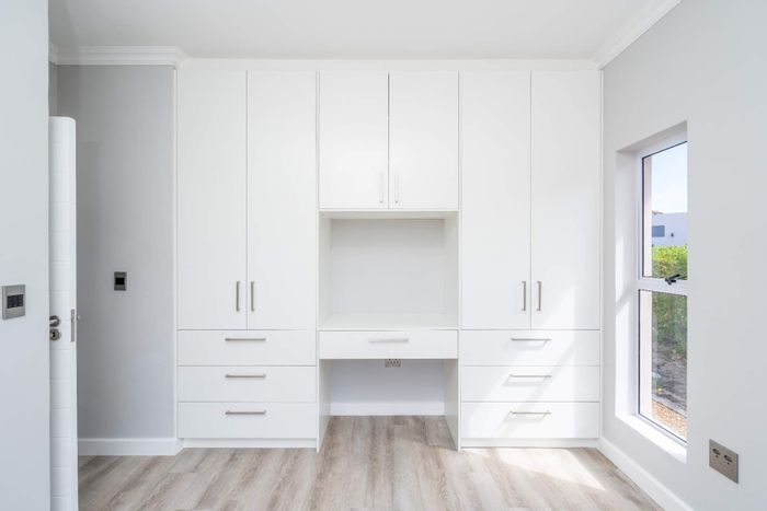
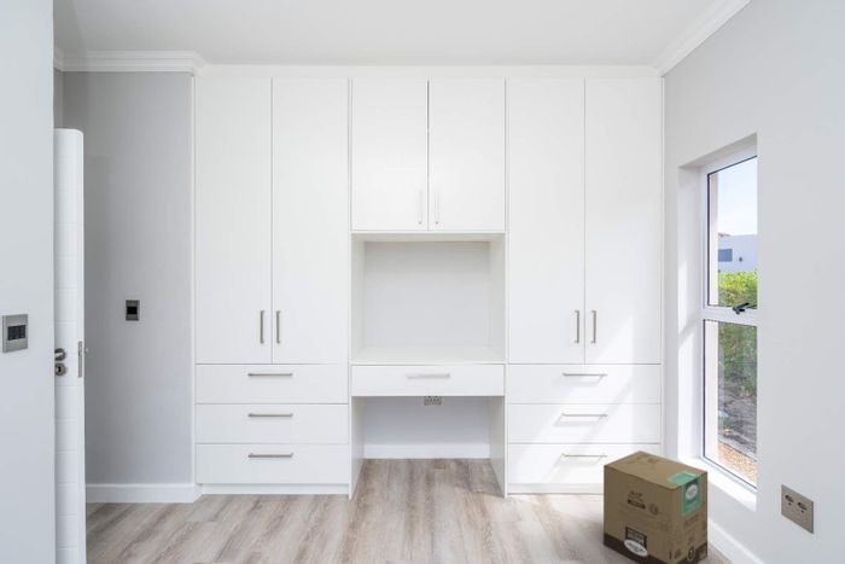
+ cardboard box (654, 508)
